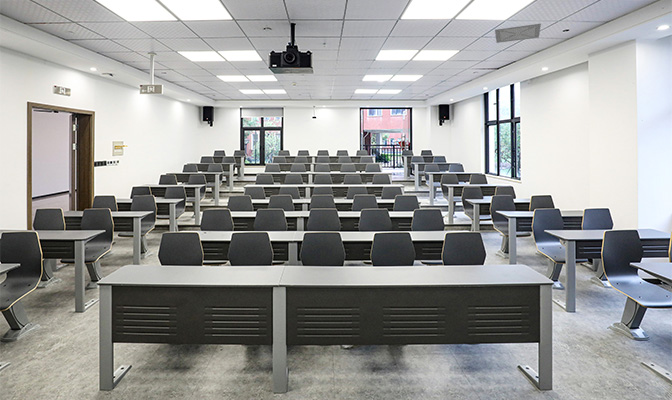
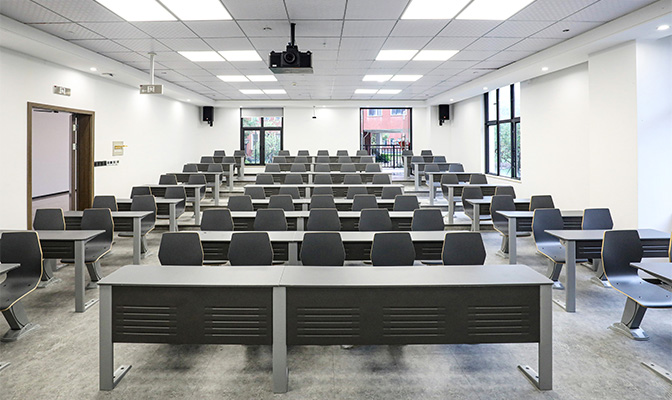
- ceiling vent (517, 33)
